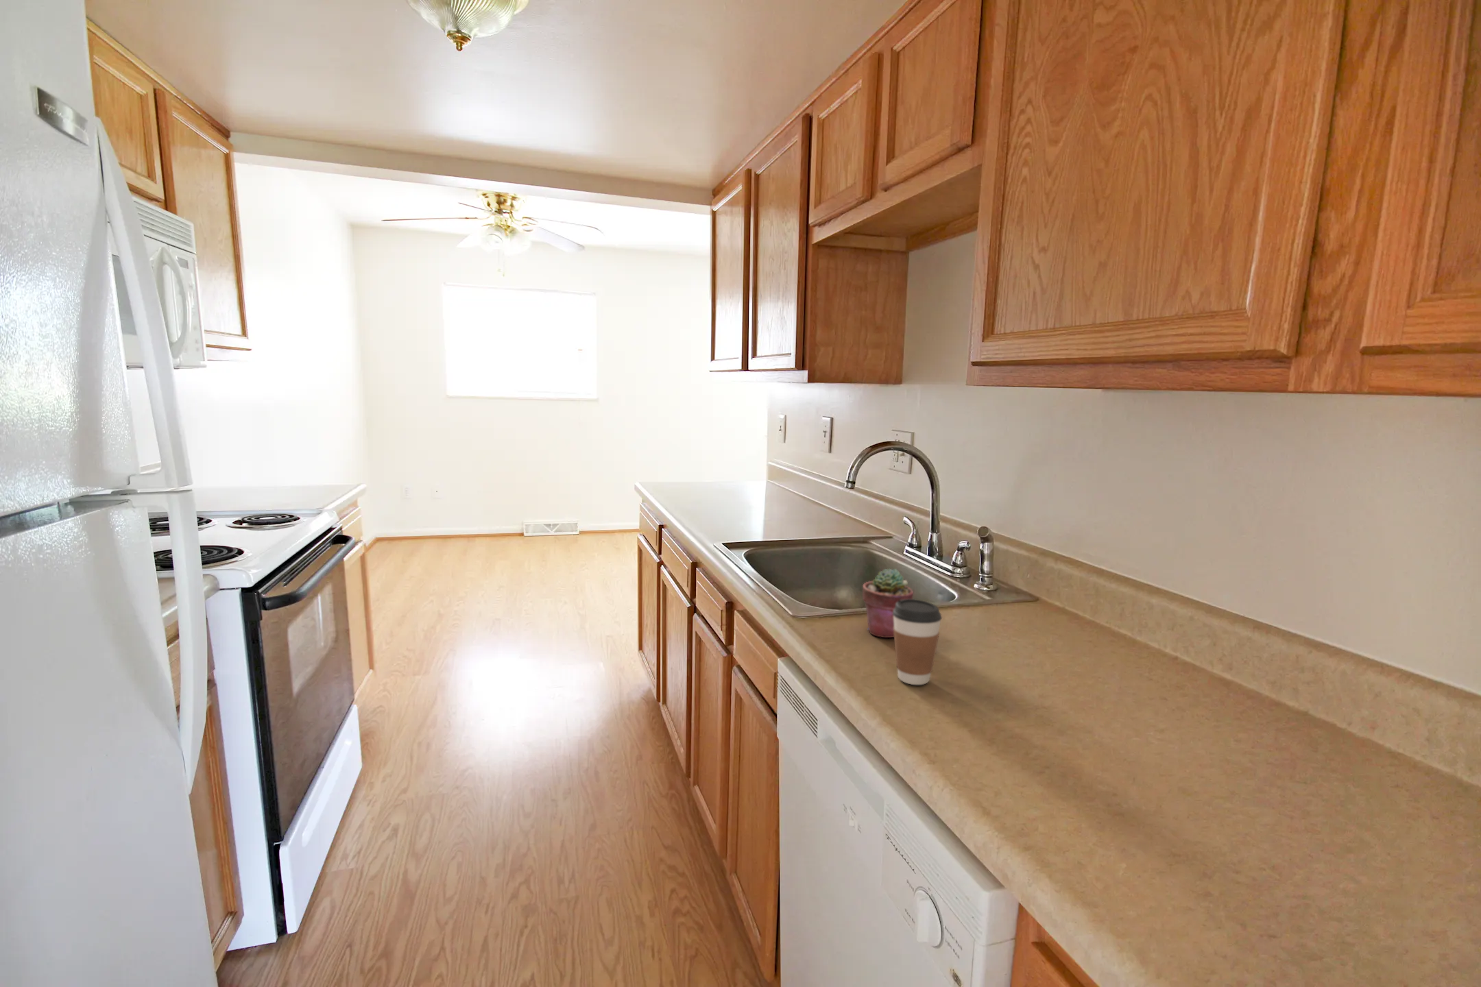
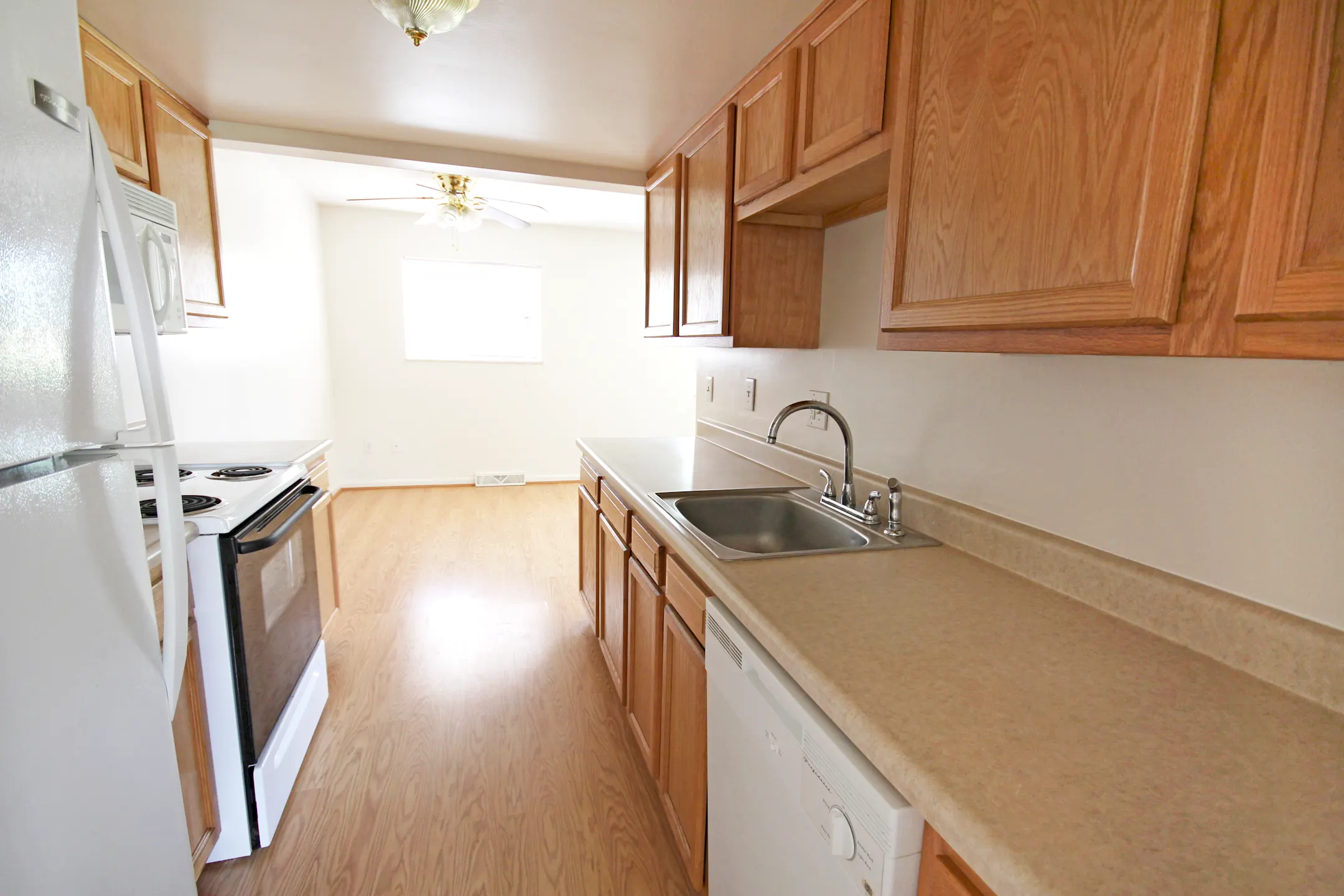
- coffee cup (916, 642)
- potted succulent (887, 600)
